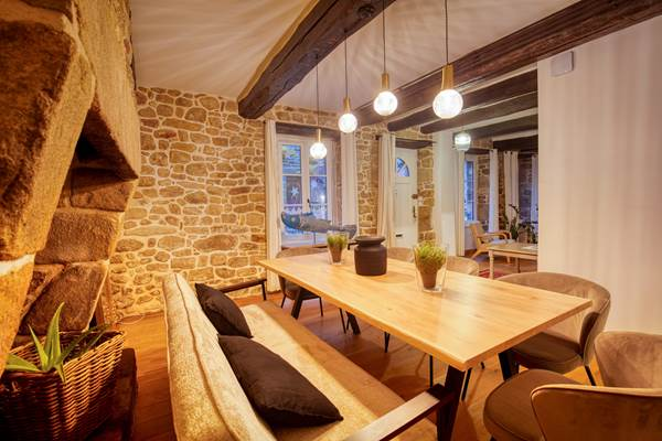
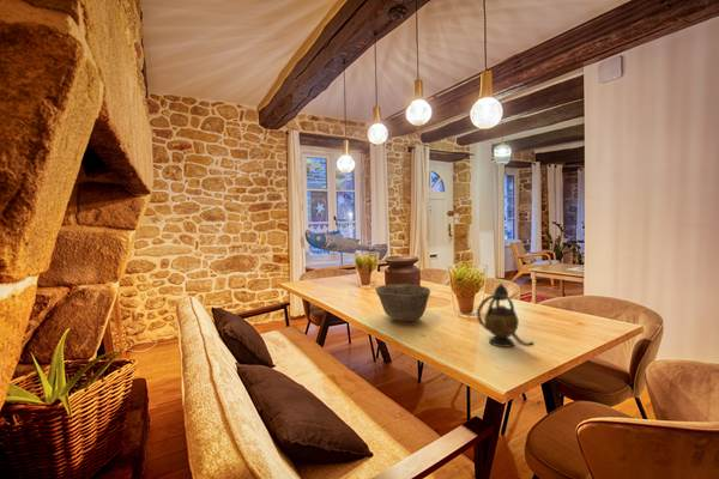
+ bowl (403, 303)
+ teapot (507, 315)
